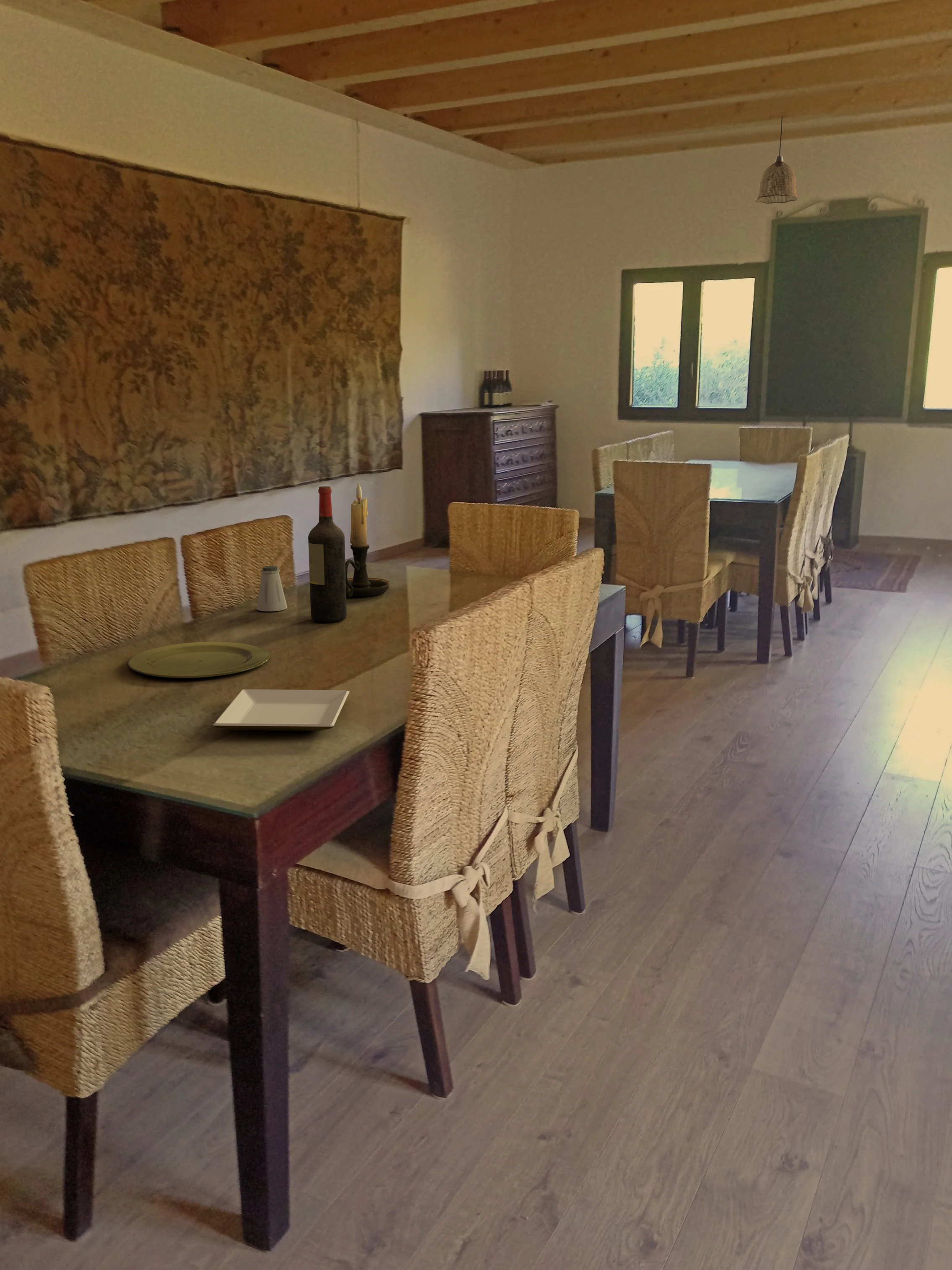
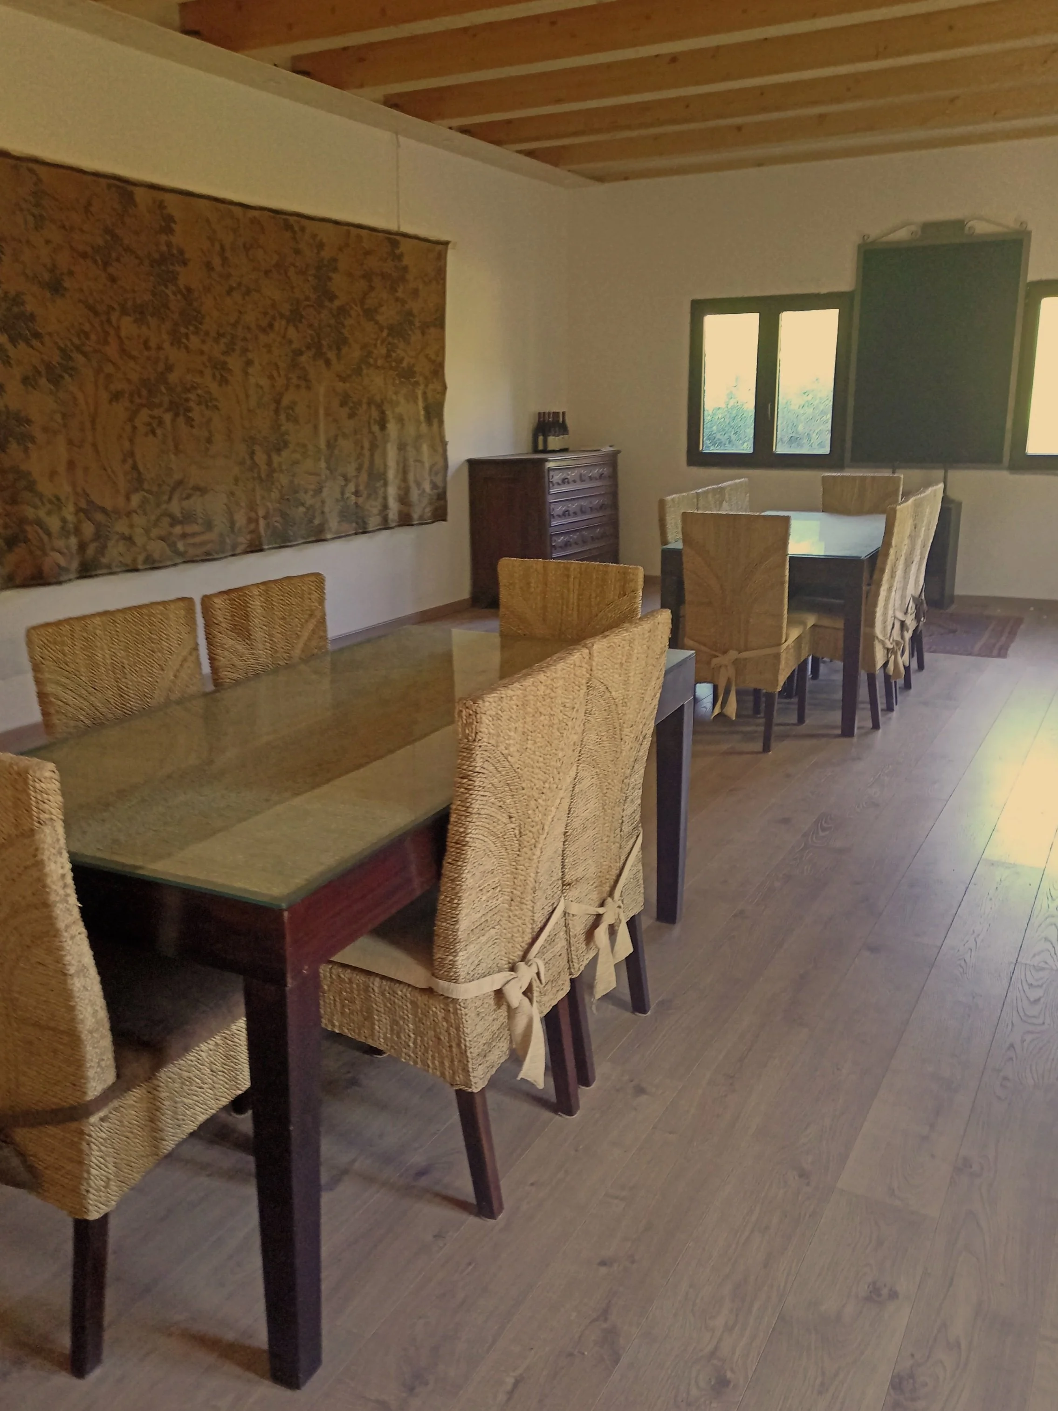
- plate (200, 659)
- pendant lamp (779, 158)
- candle holder (356, 539)
- wine bottle (327, 553)
- saltshaker (271, 587)
- plate (285, 712)
